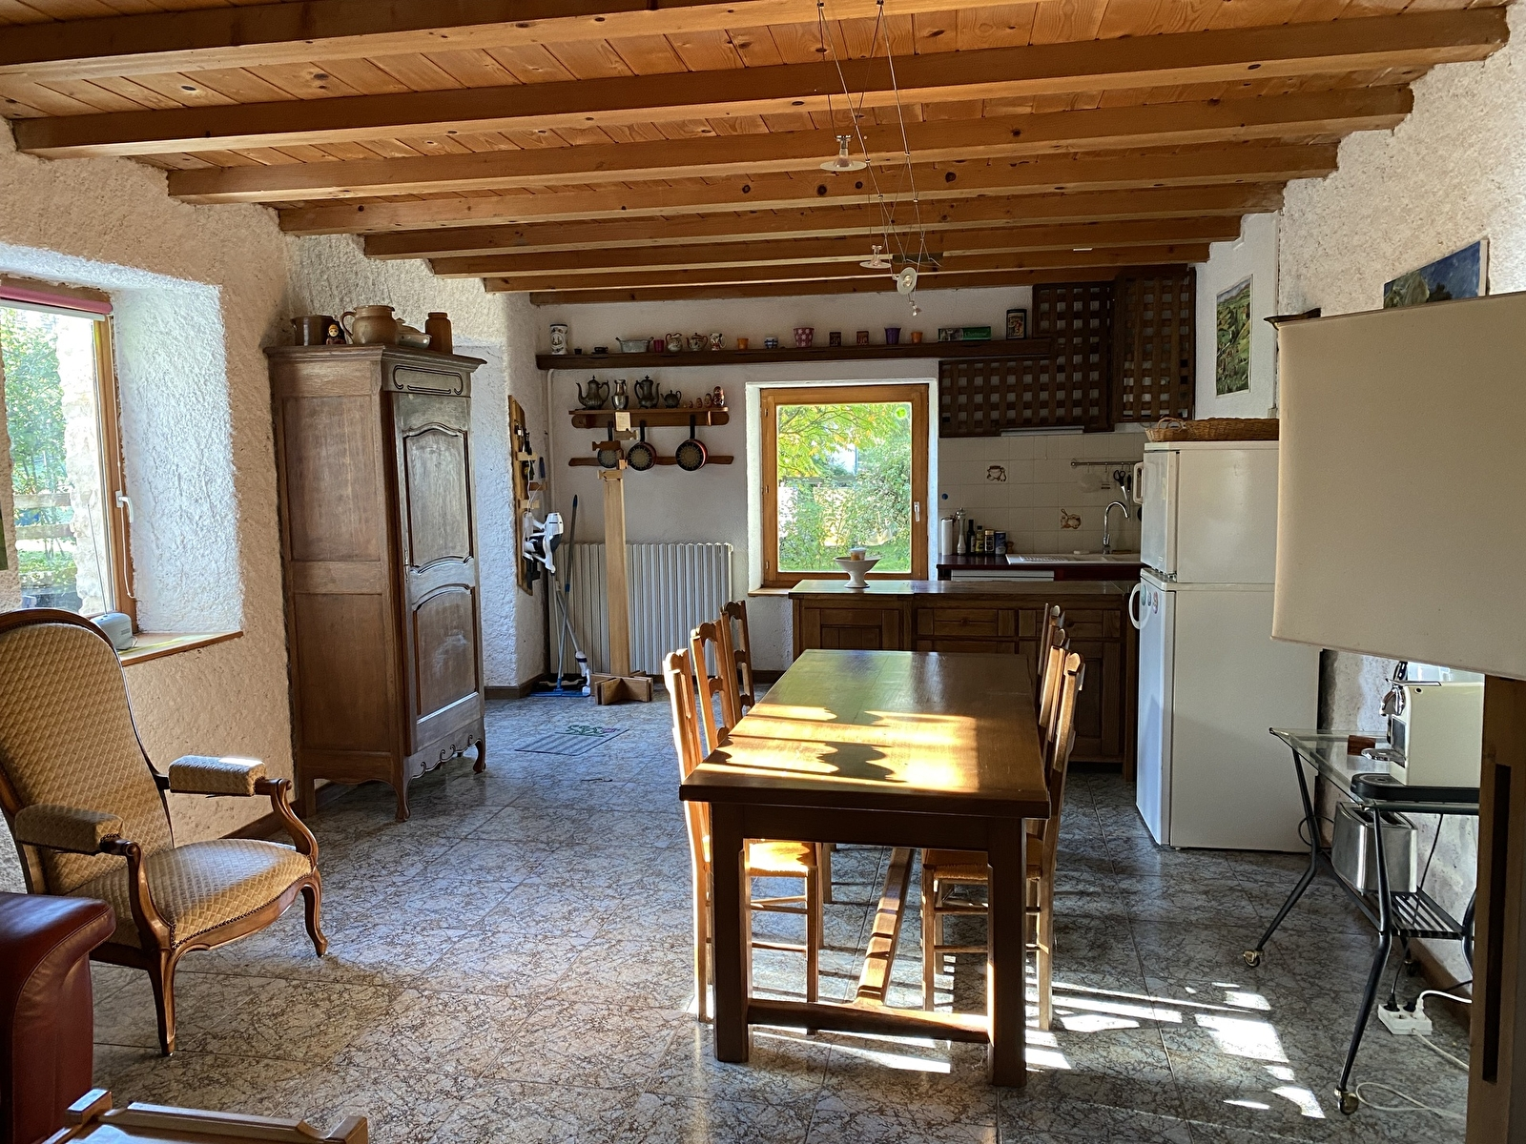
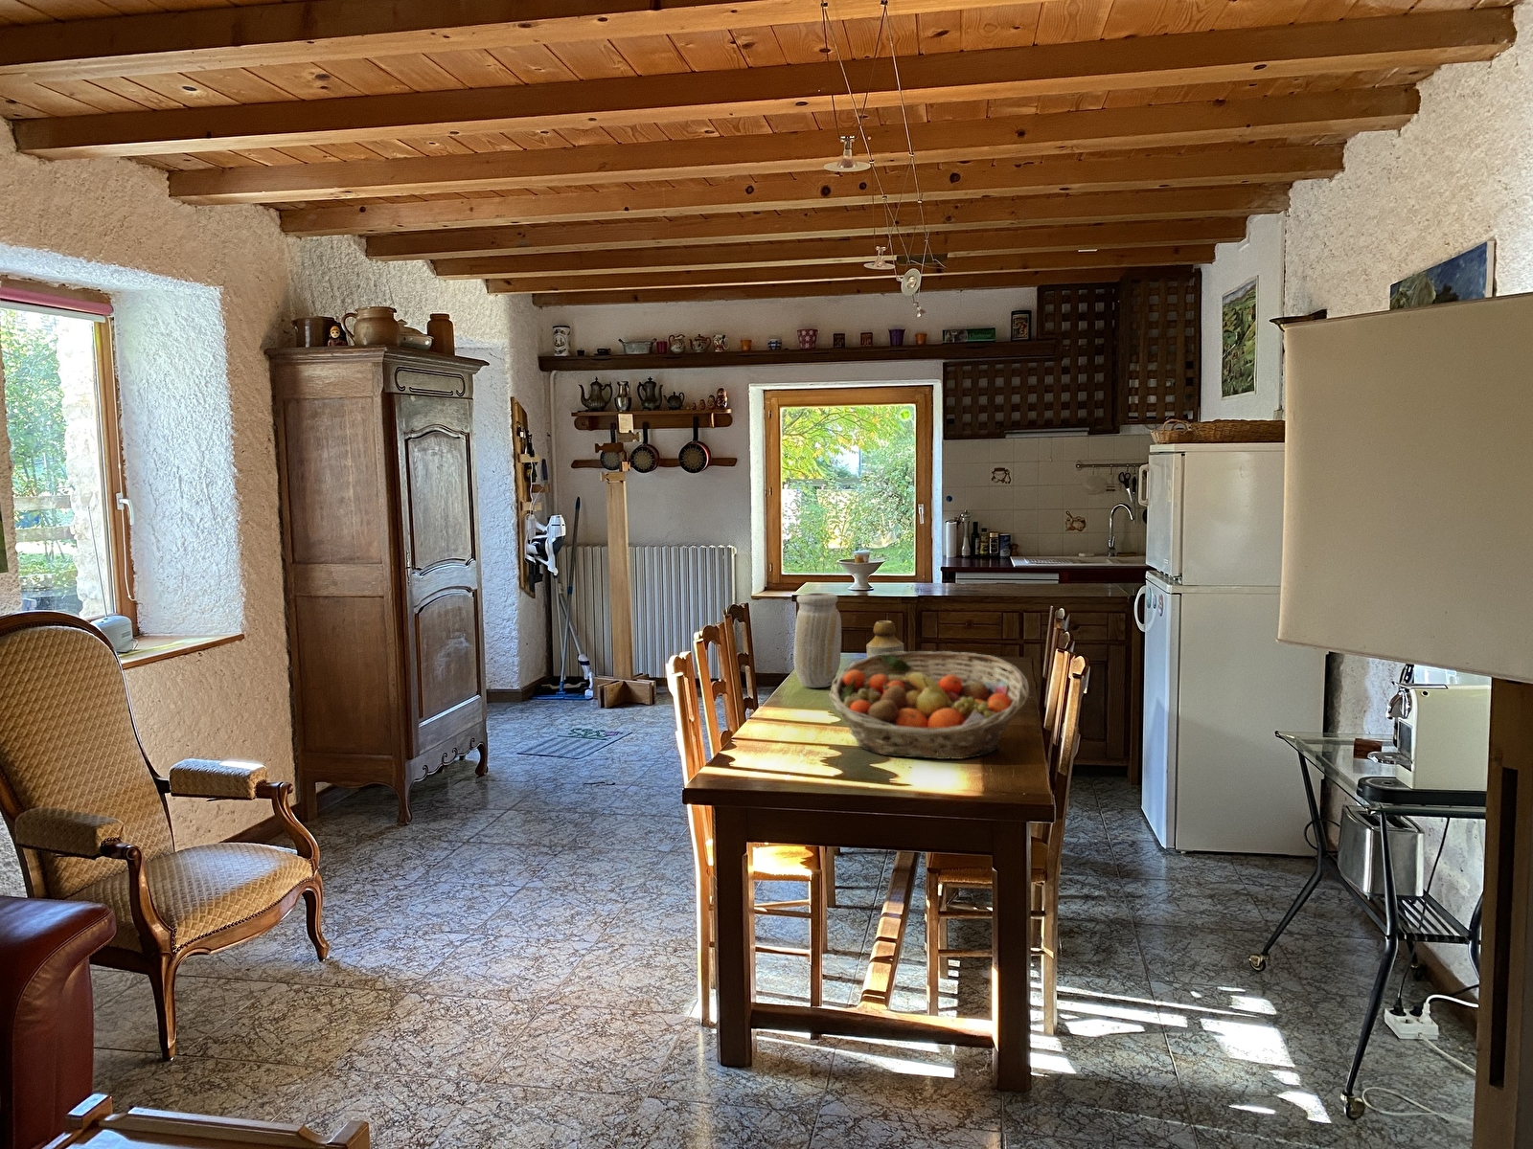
+ vase (817, 640)
+ bottle (881, 653)
+ fruit basket (927, 702)
